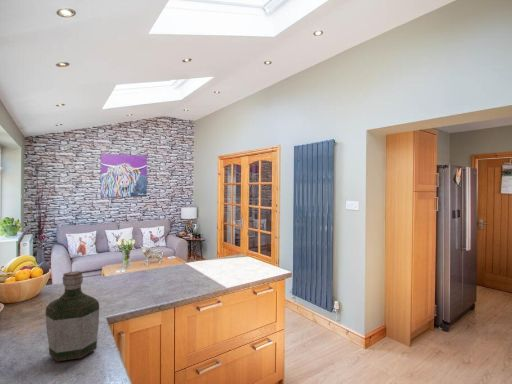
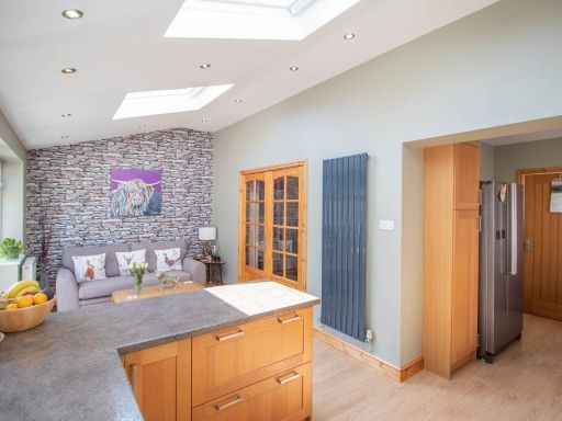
- bottle (73, 313)
